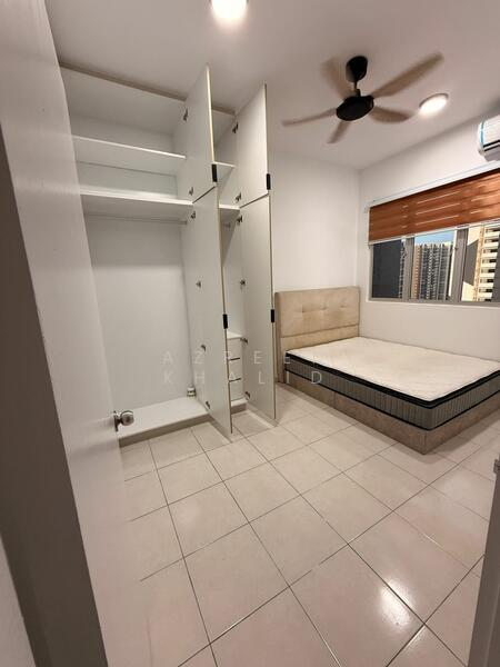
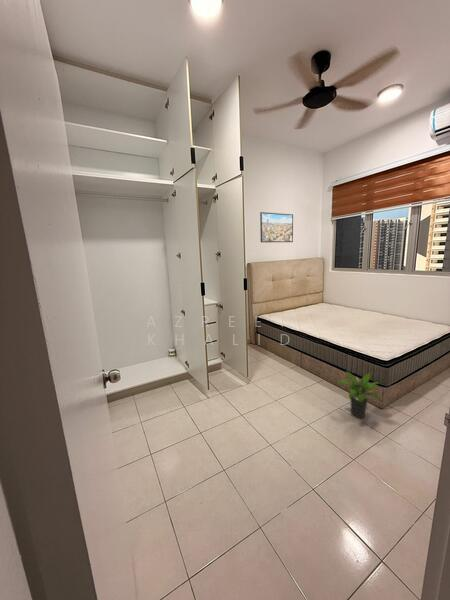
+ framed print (277, 228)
+ potted plant (358, 394)
